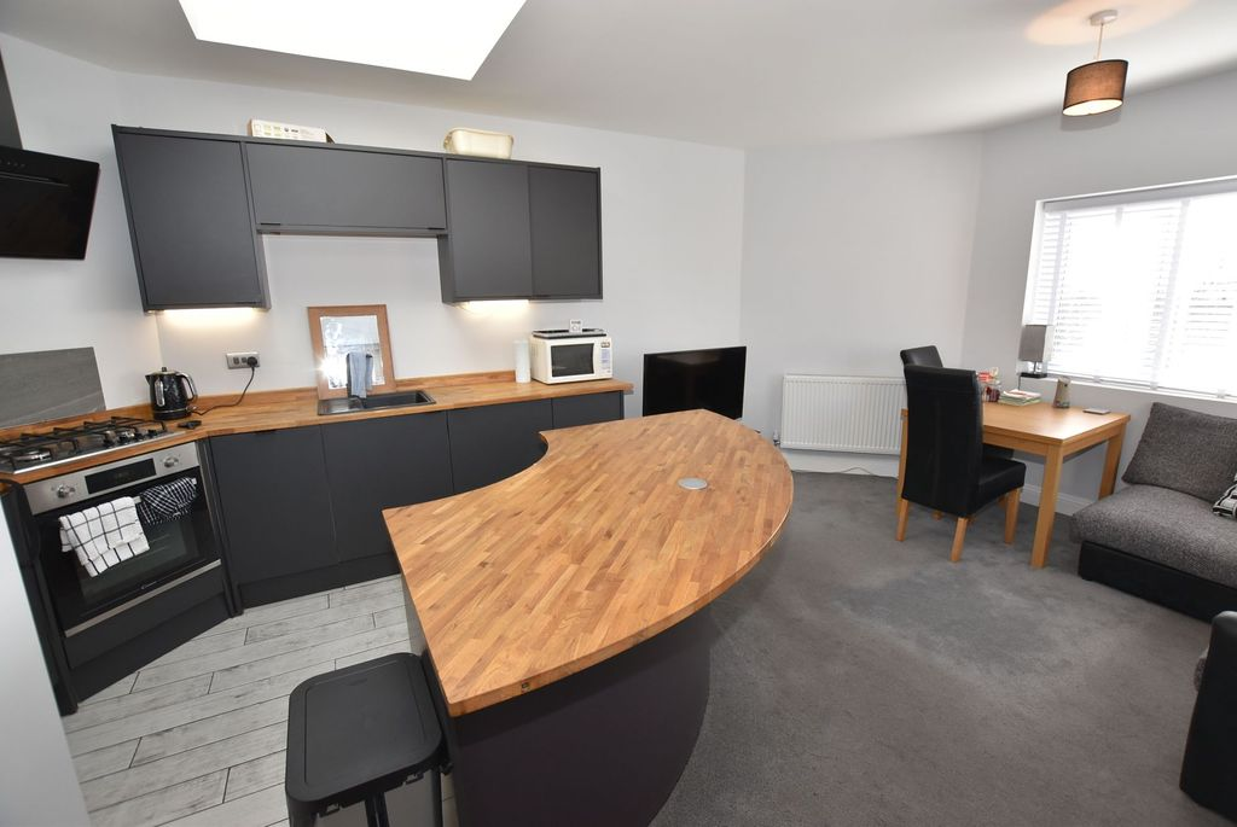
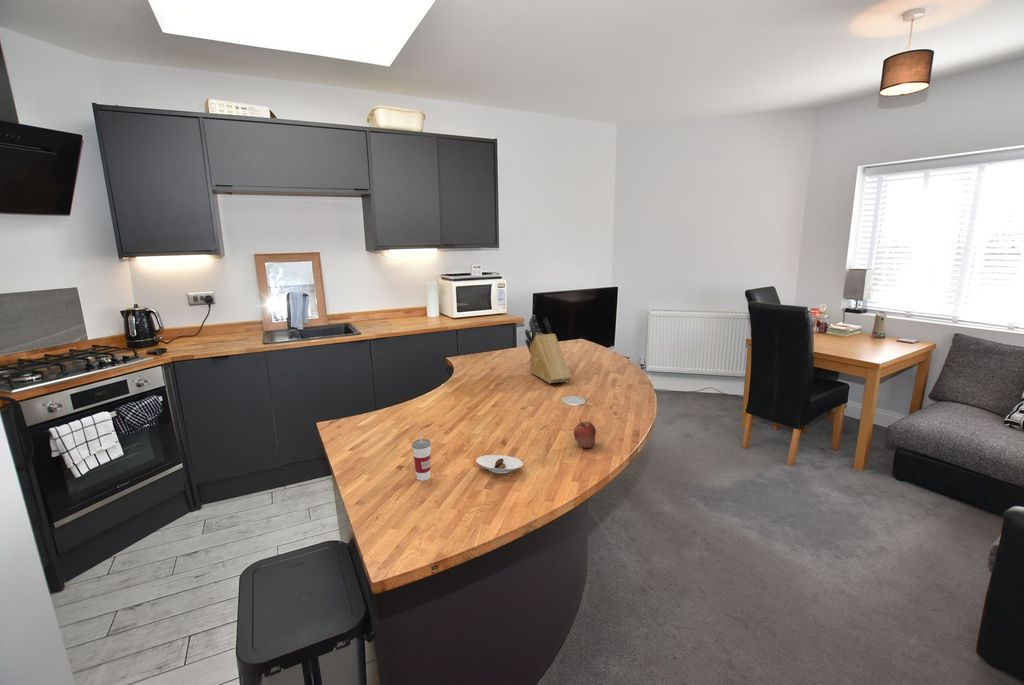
+ cup (421, 454)
+ saucer (499, 464)
+ fruit (584, 433)
+ knife block (546, 346)
